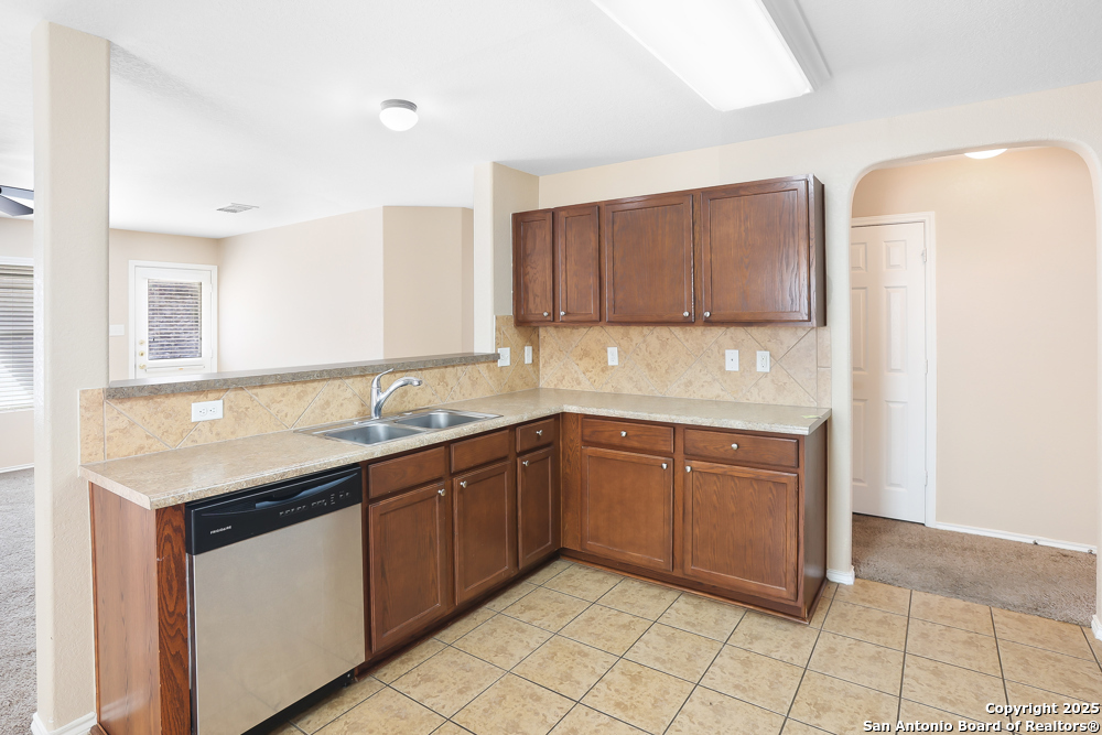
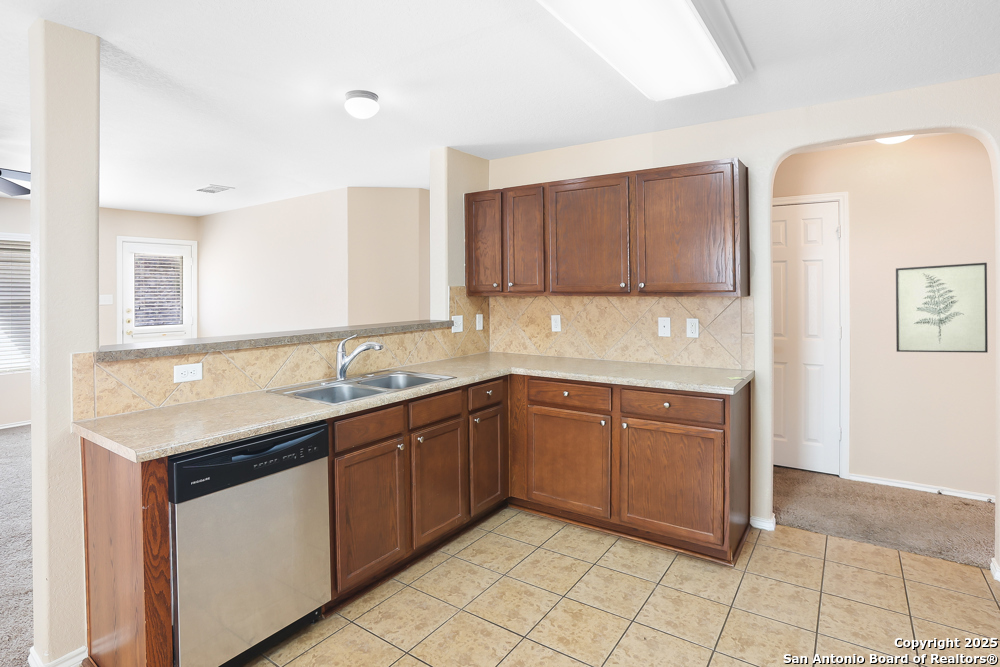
+ wall art (939, 308)
